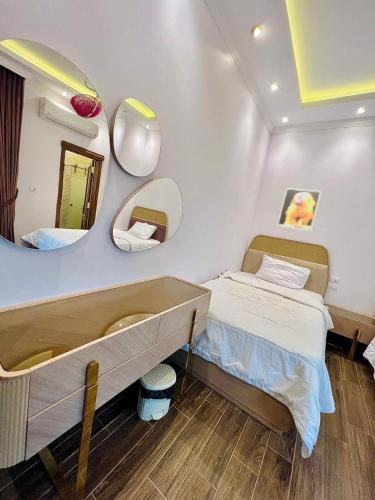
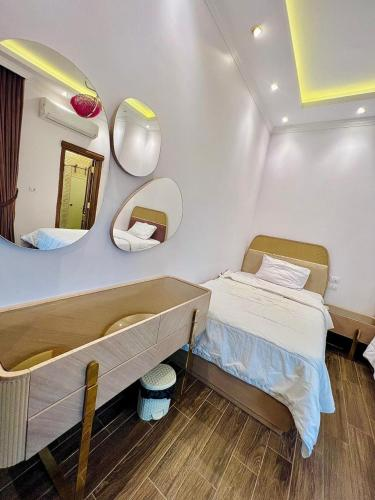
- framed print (298, 209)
